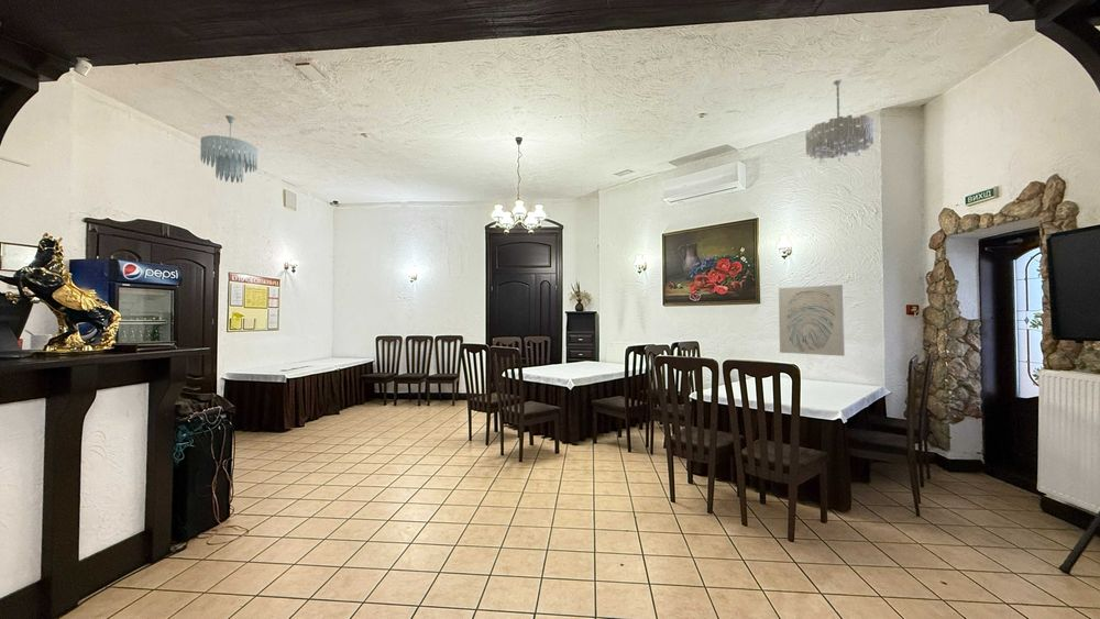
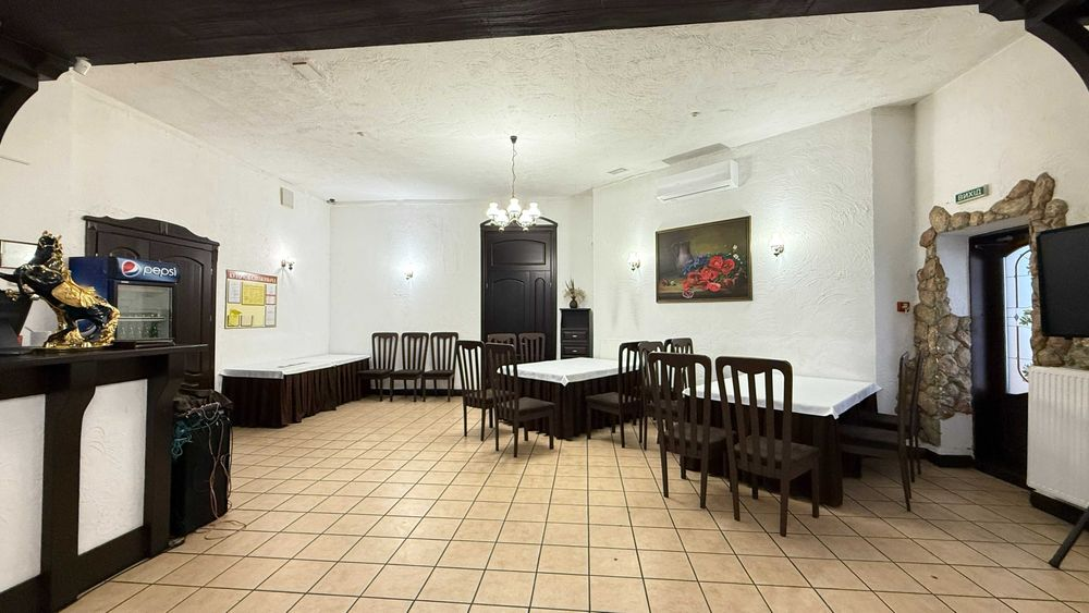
- chandelier (838, 118)
- ceiling light fixture (230, 148)
- wall art (810, 320)
